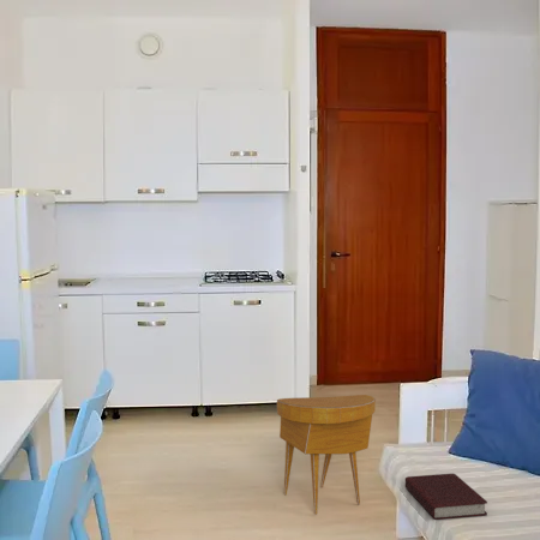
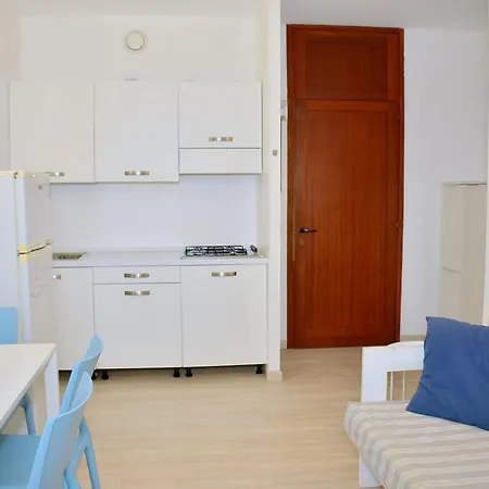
- side table (325, 445)
- book (444, 494)
